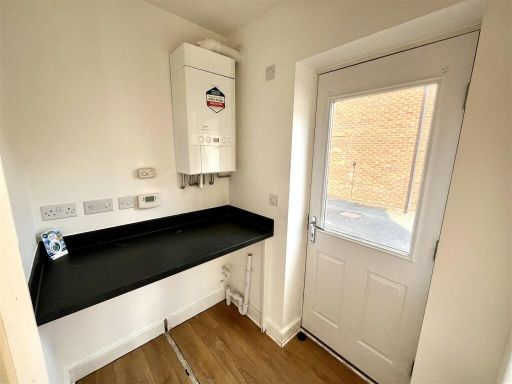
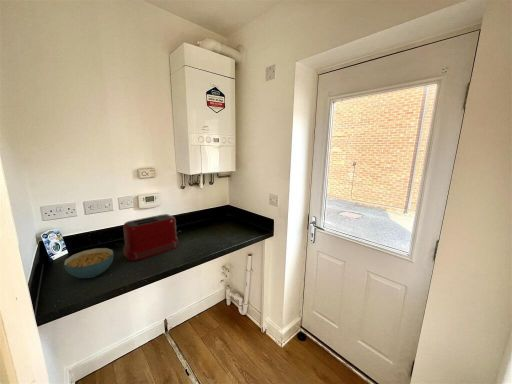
+ cereal bowl (91, 265)
+ toaster (151, 234)
